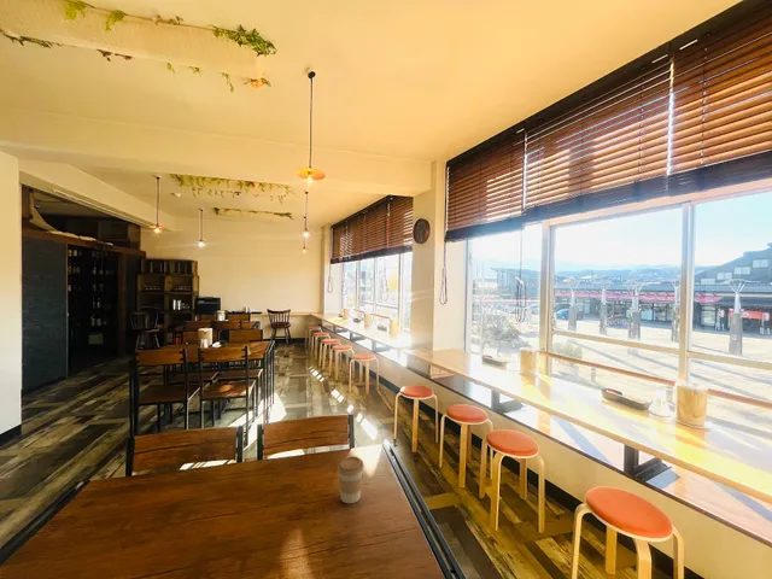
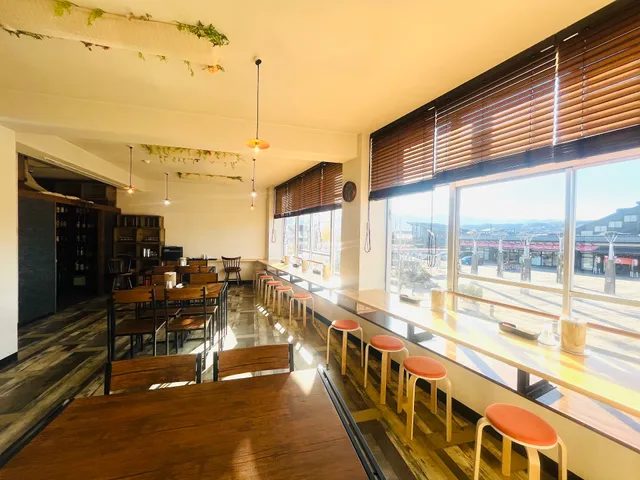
- coffee cup (350, 479)
